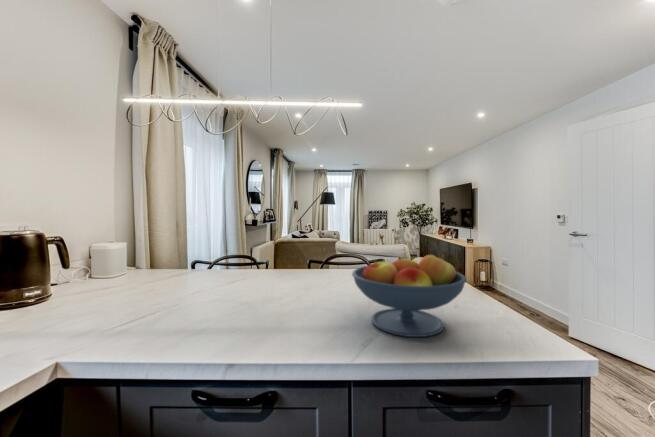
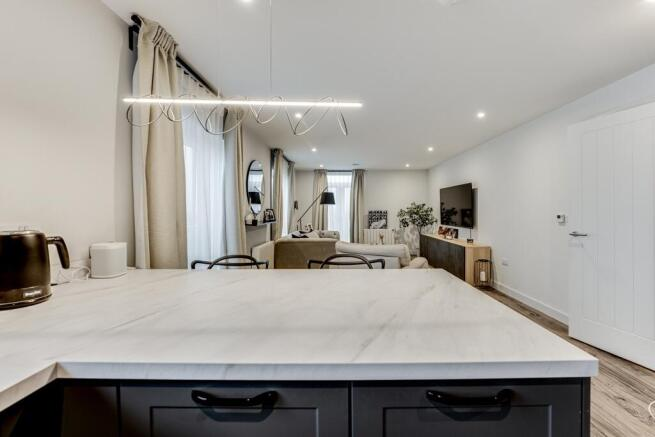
- fruit bowl (406, 289)
